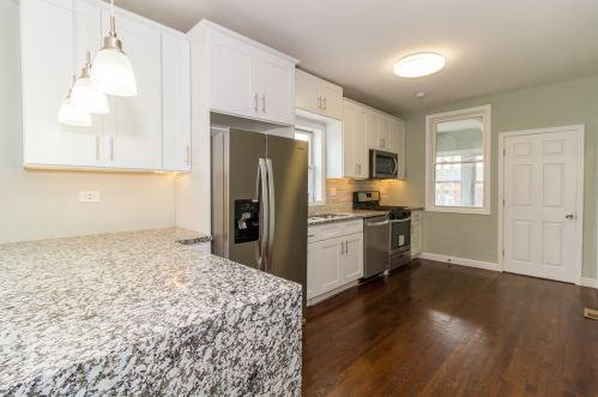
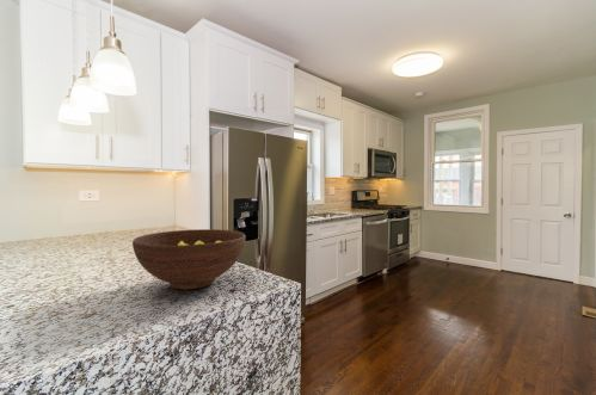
+ fruit bowl (192, 259)
